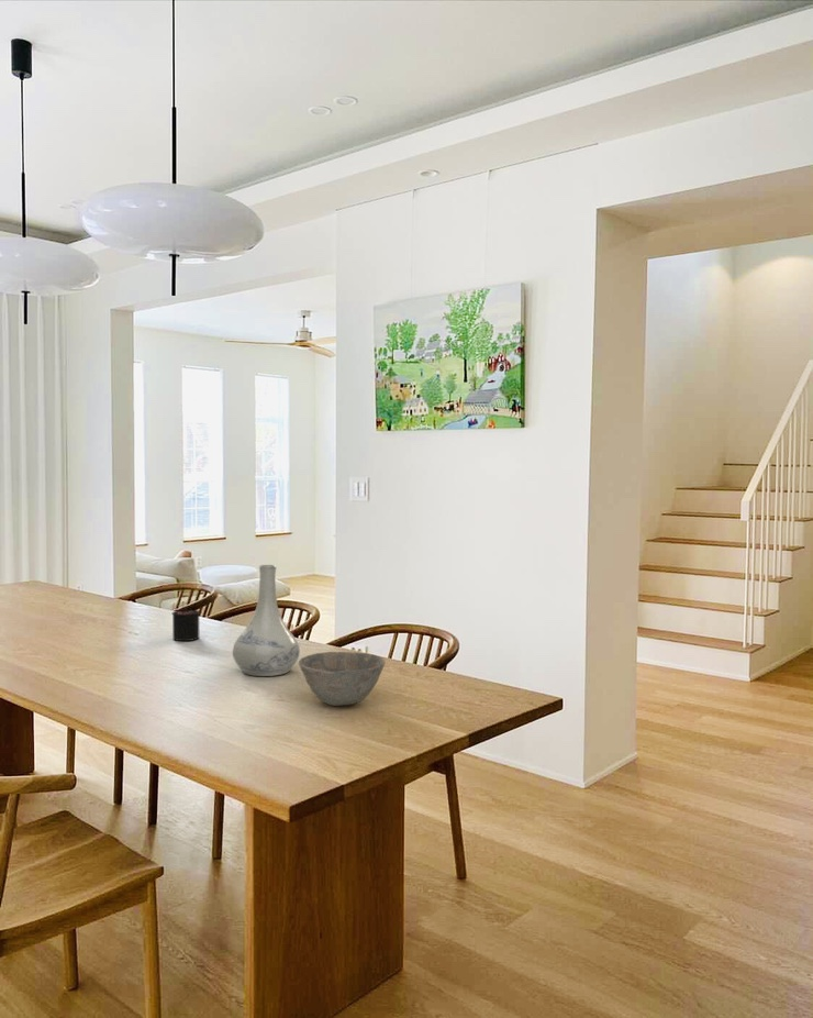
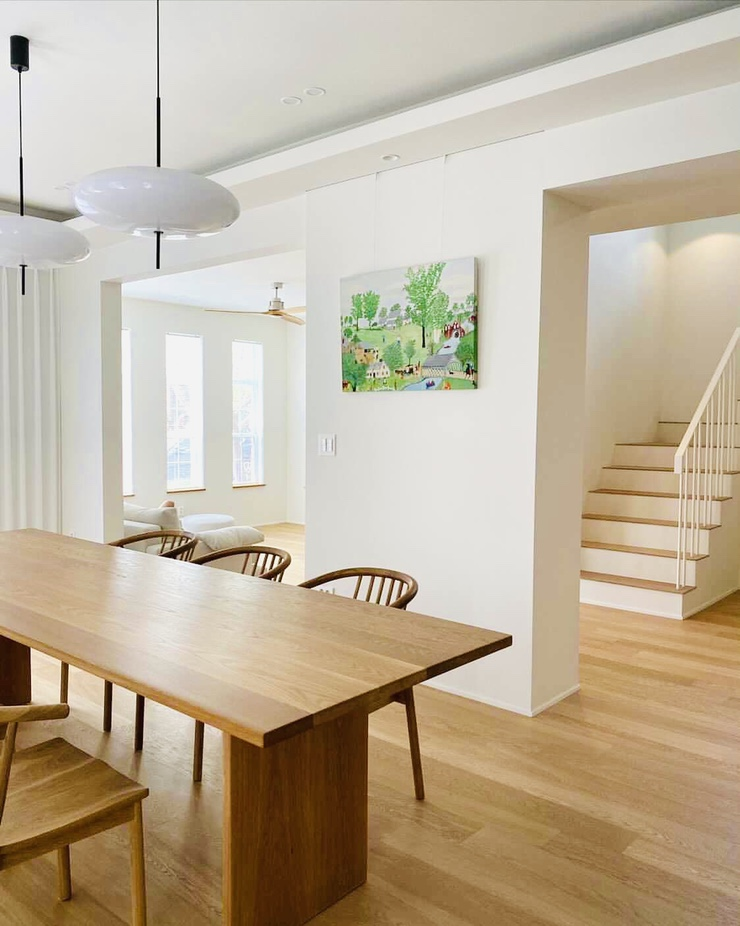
- candle (186, 619)
- bowl (342, 682)
- vase (266, 618)
